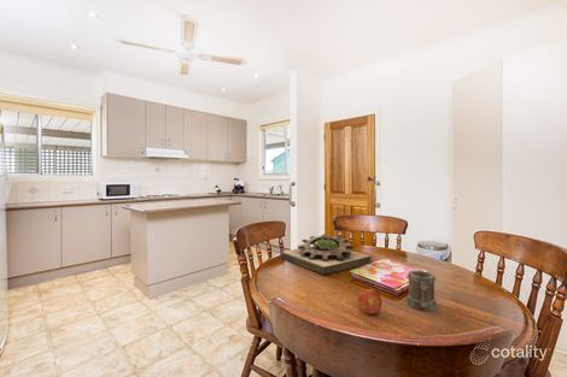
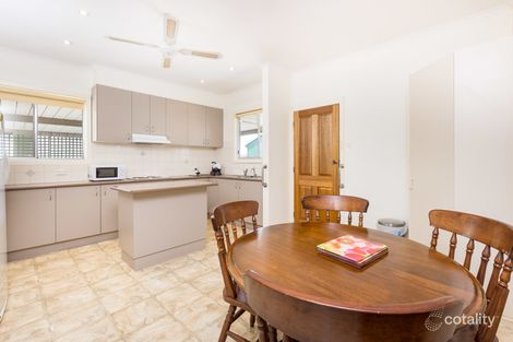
- fruit (369, 300)
- mug (421, 290)
- succulent planter (325, 249)
